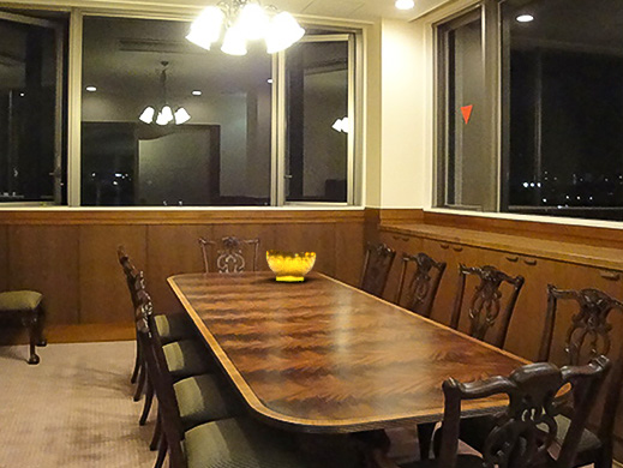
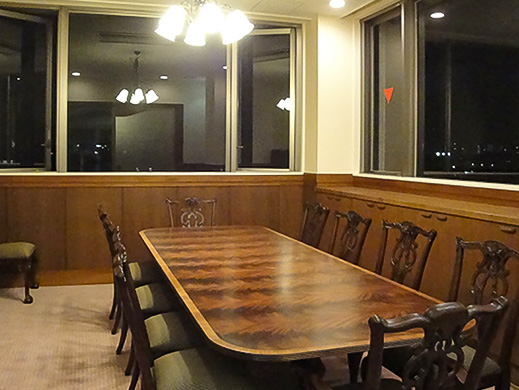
- decorative bowl (290, 264)
